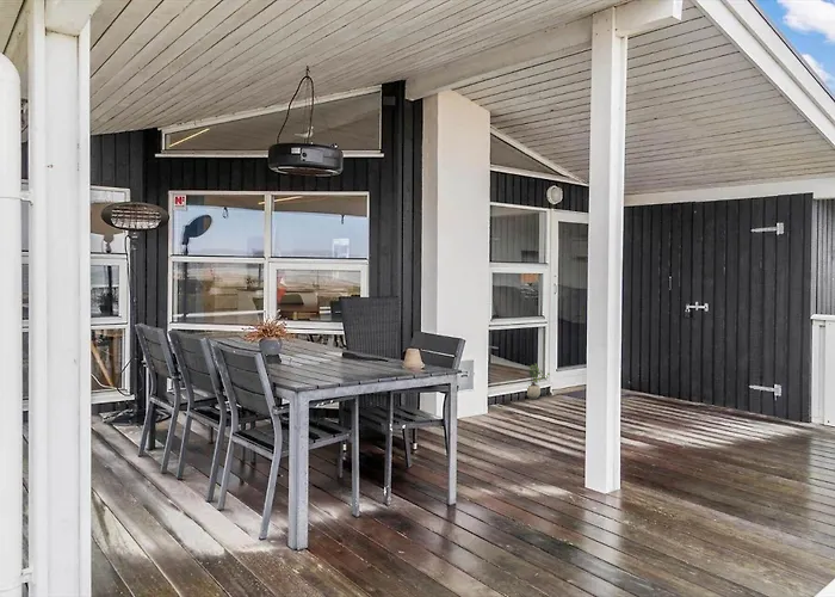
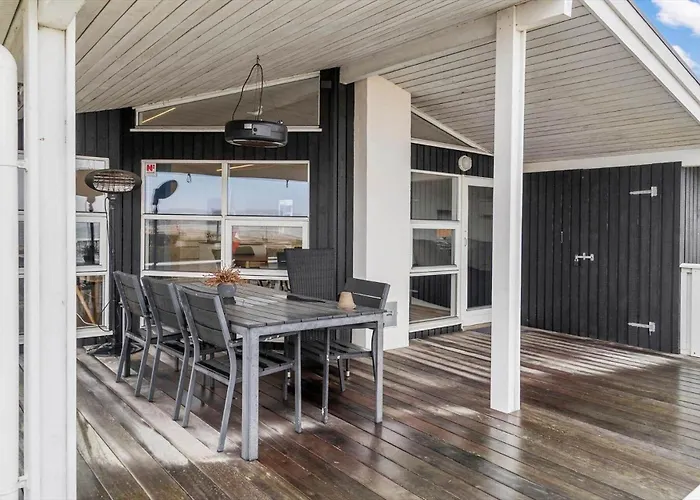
- potted plant (536, 380)
